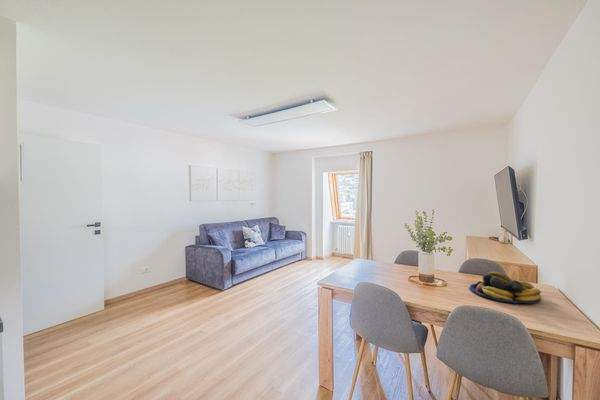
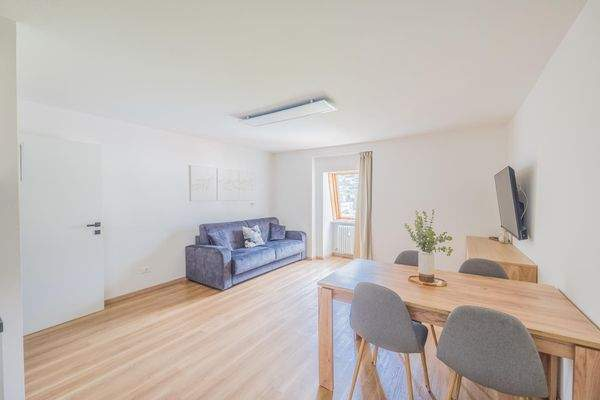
- fruit bowl (502, 283)
